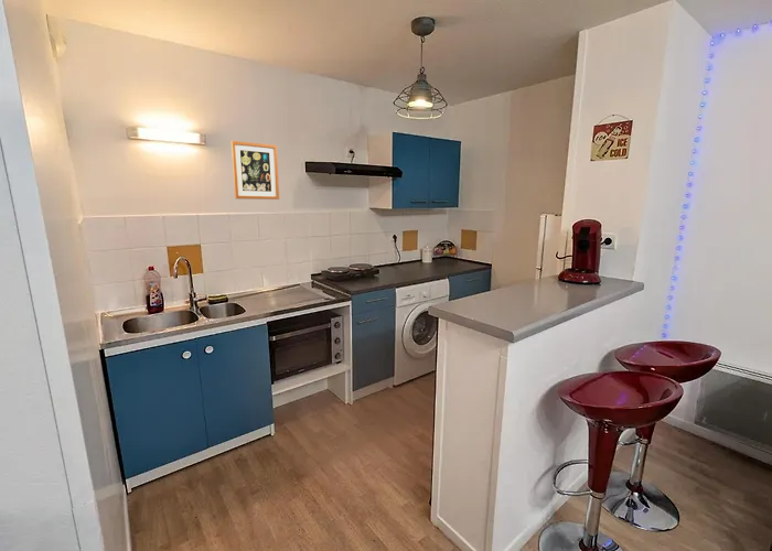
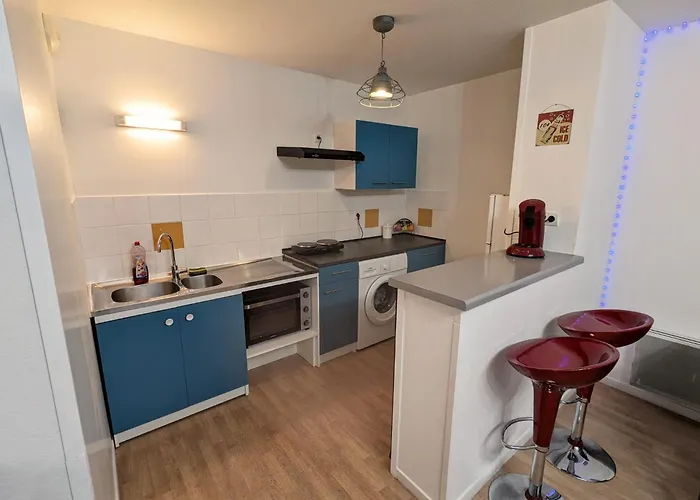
- wall art (256, 171)
